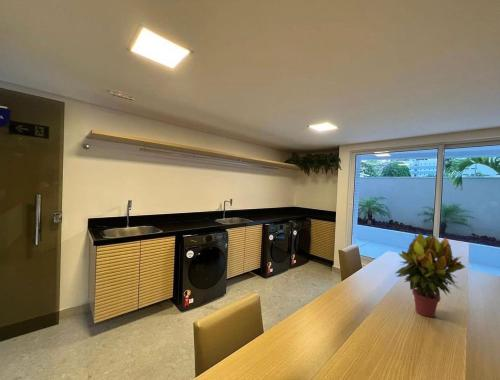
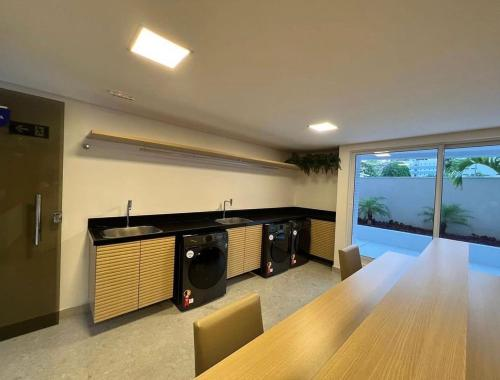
- potted plant (425, 273)
